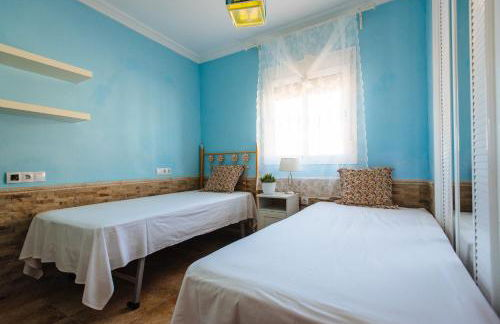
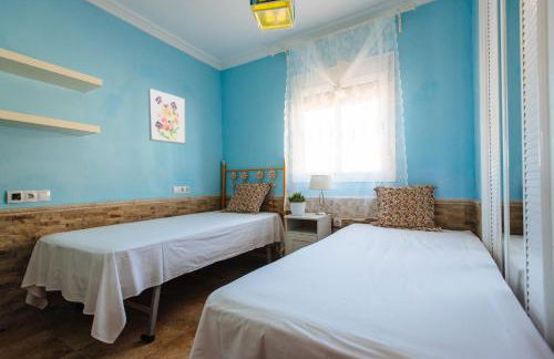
+ wall art (167, 117)
